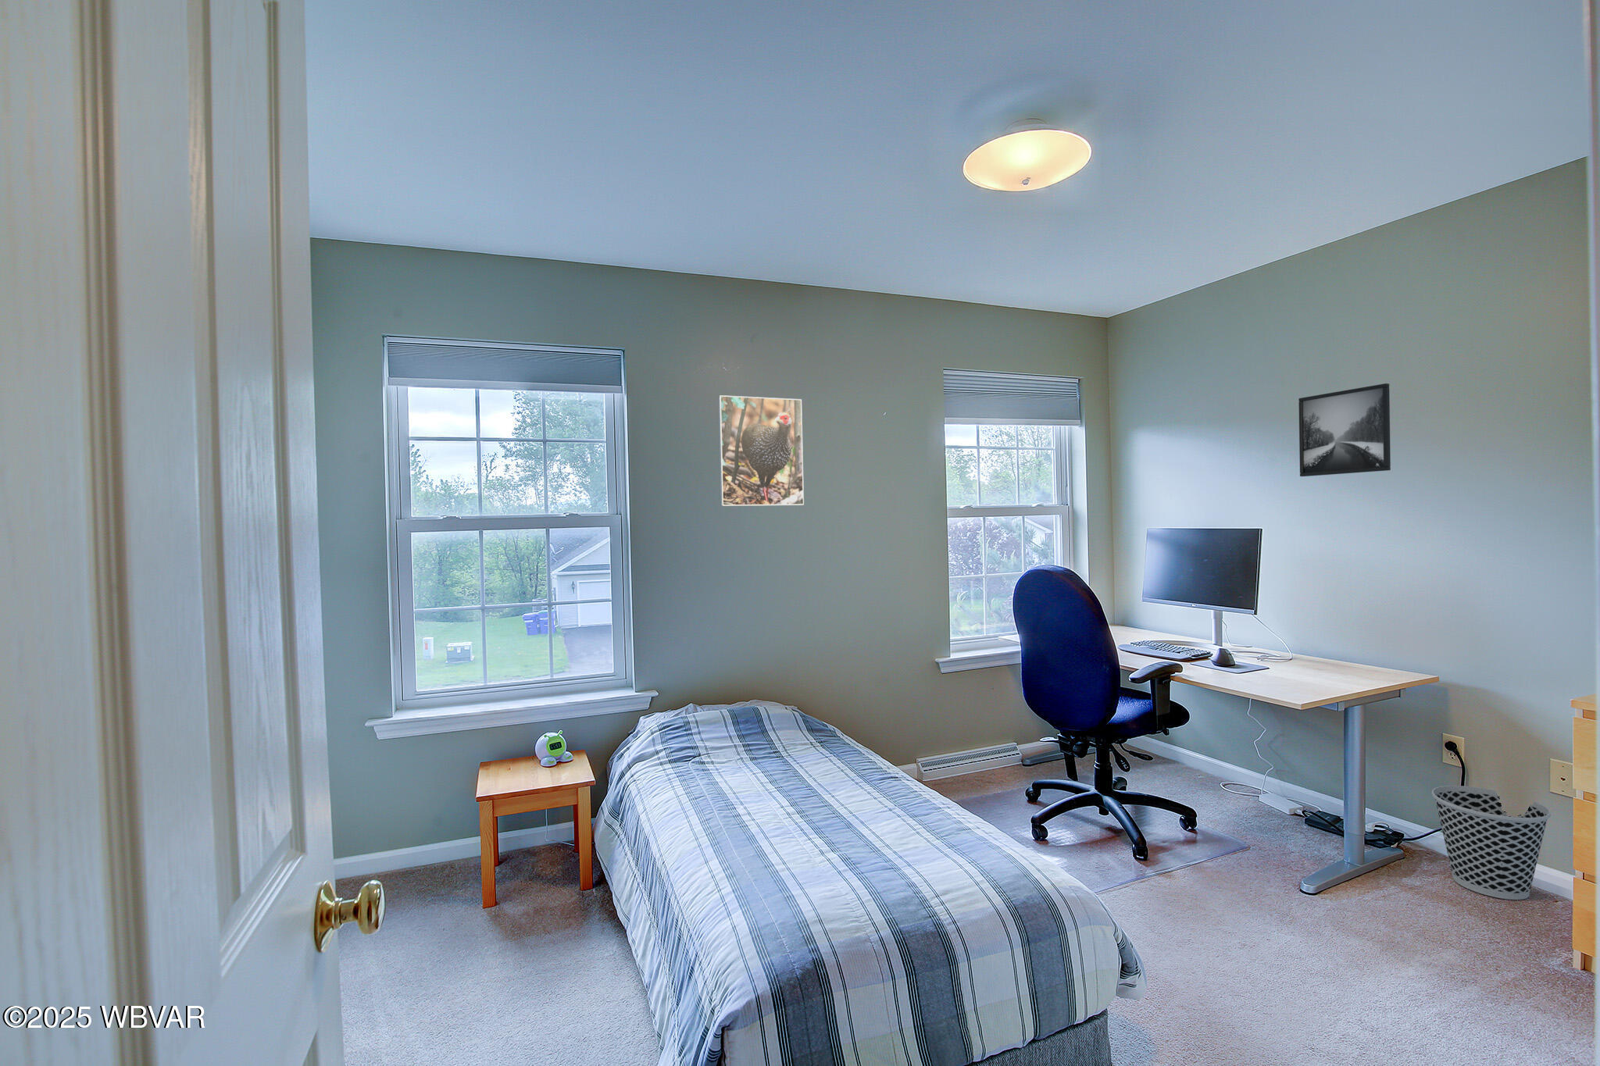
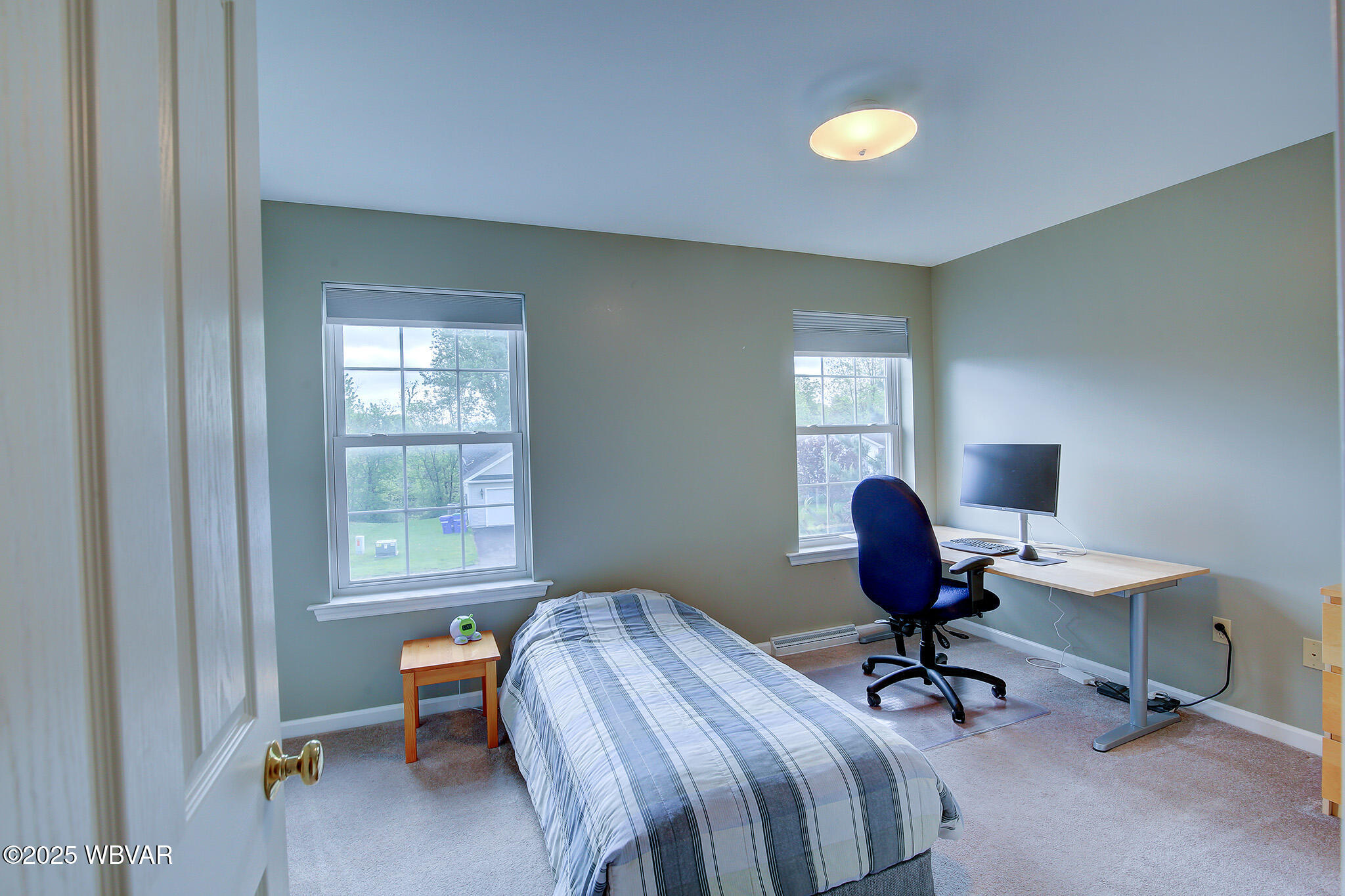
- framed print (1342, 432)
- wastebasket (1489, 842)
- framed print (761, 451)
